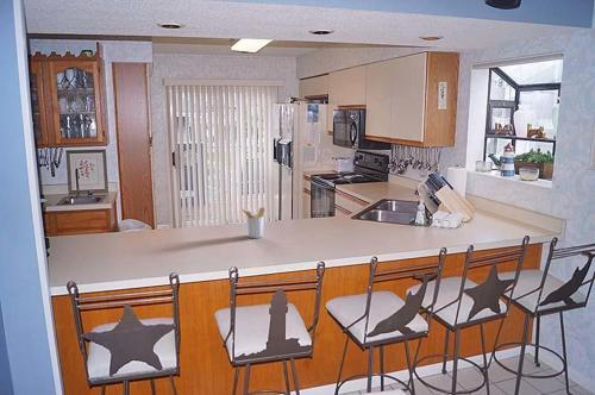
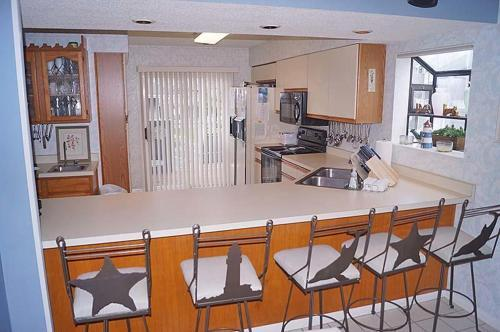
- utensil holder (252, 221)
